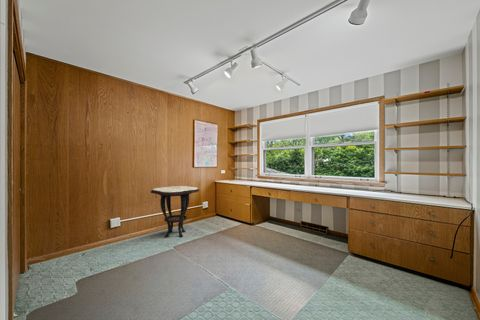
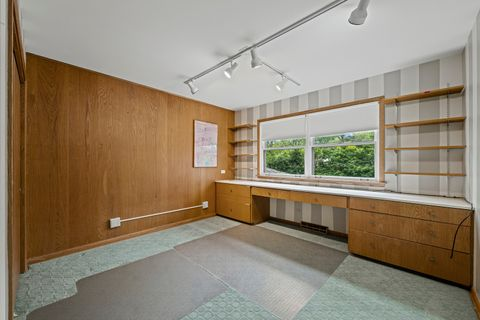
- side table (175, 215)
